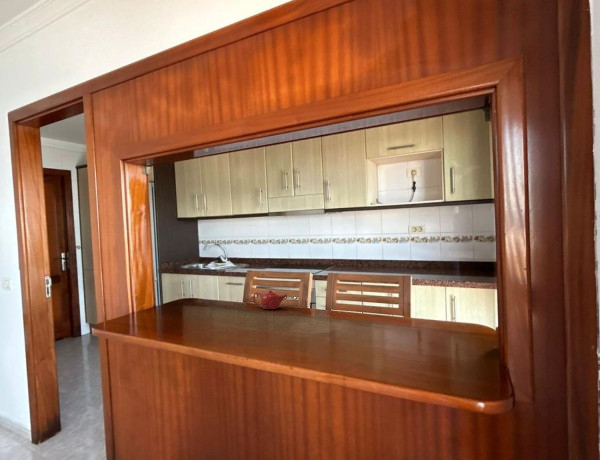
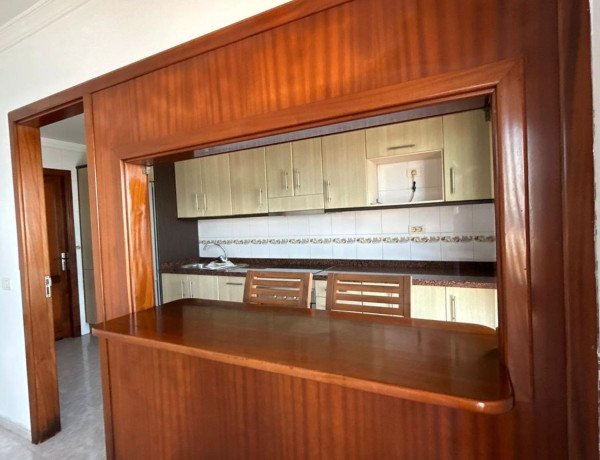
- teapot (270, 299)
